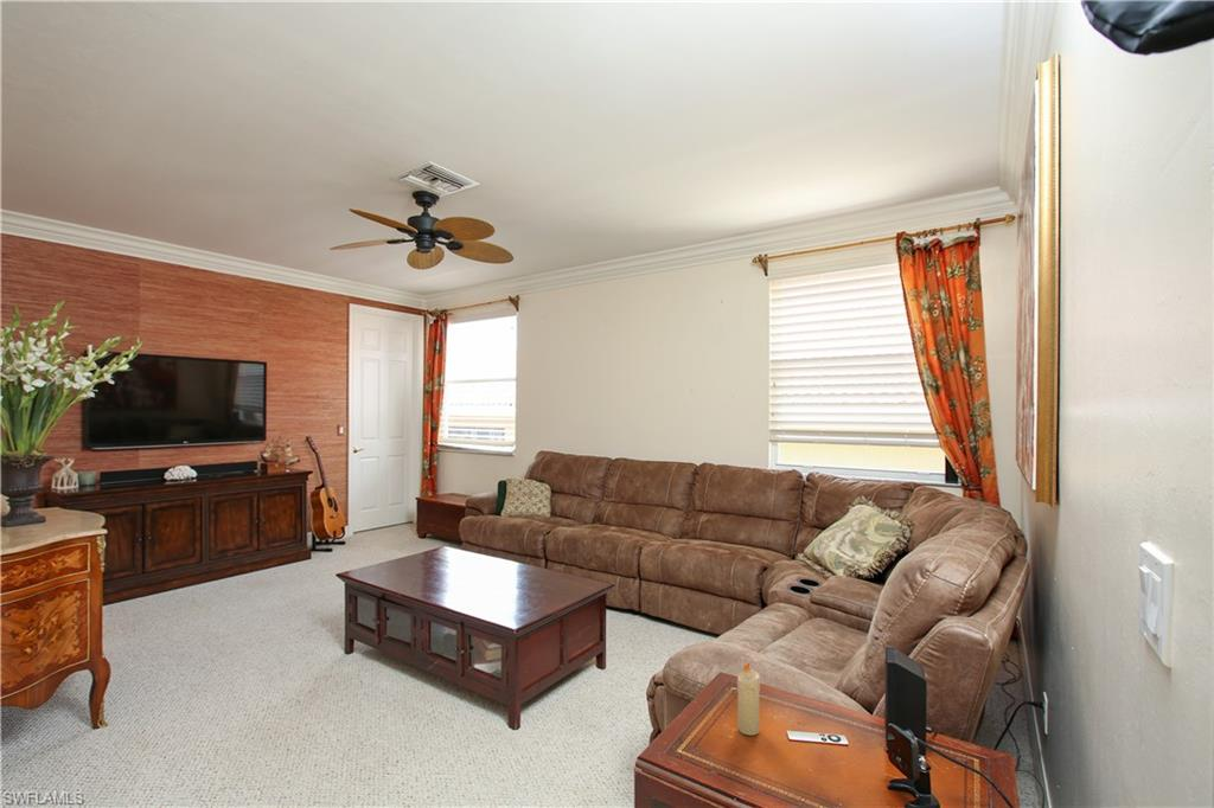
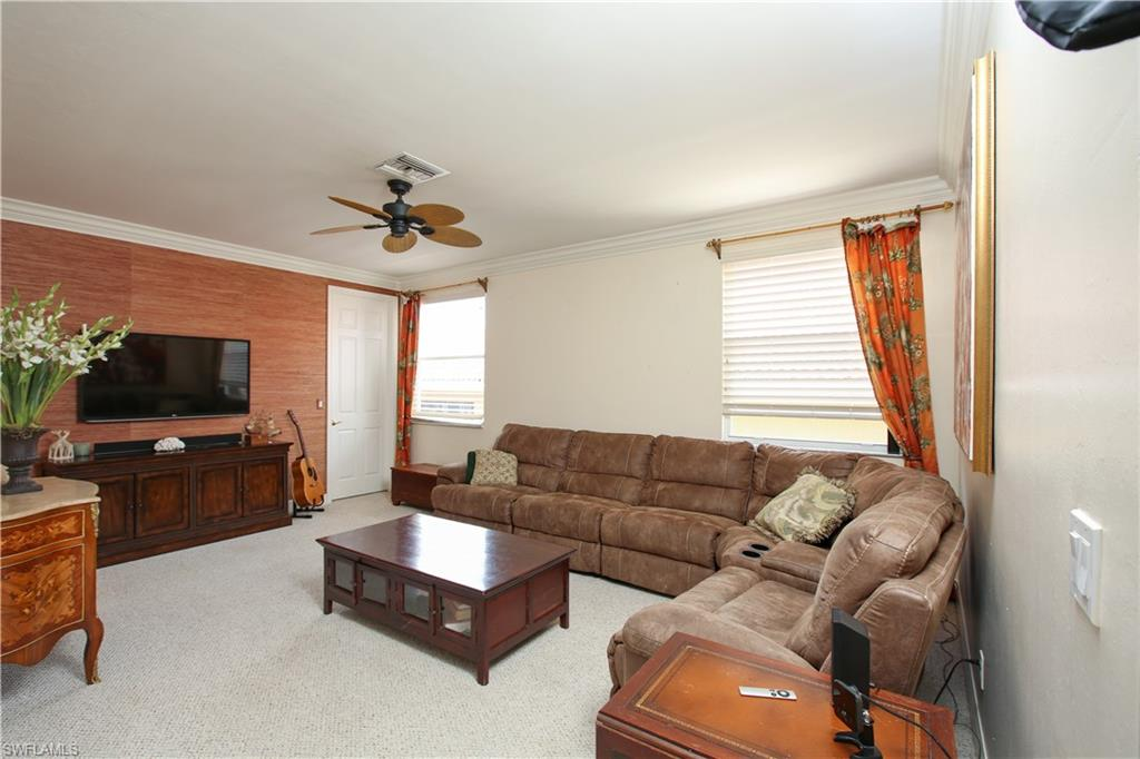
- candle (748, 695)
